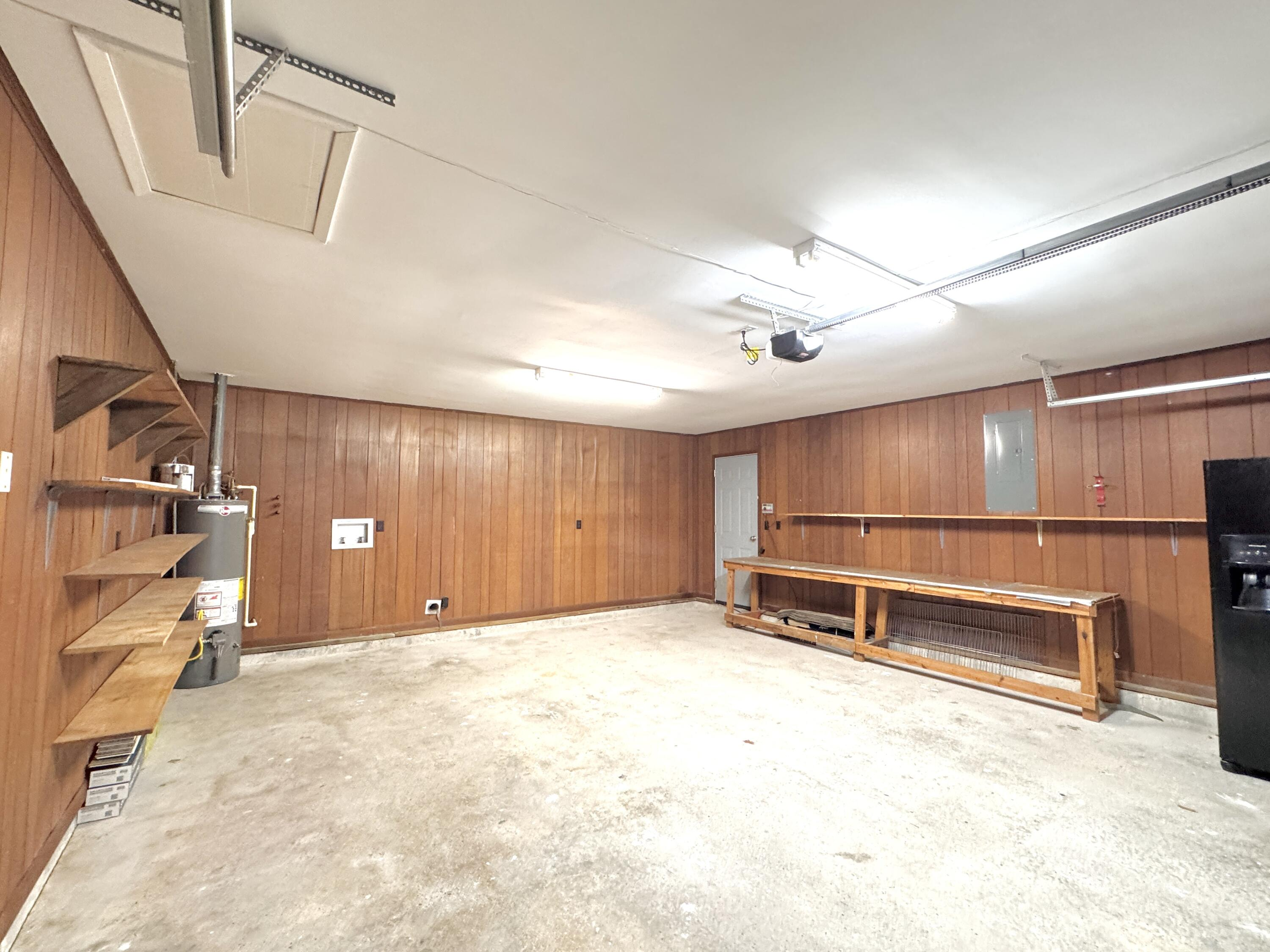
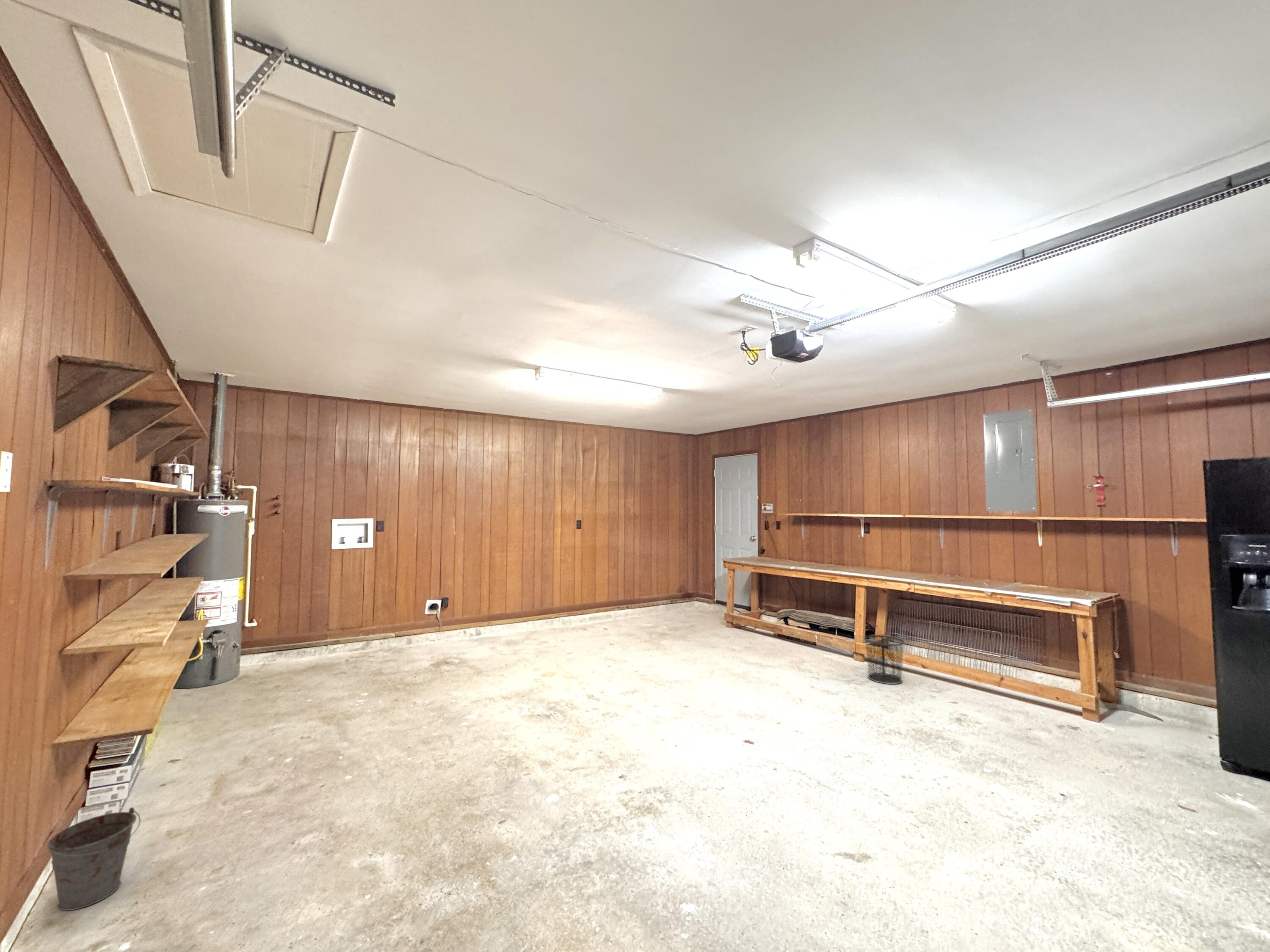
+ bucket (94, 860)
+ waste bin (884, 659)
